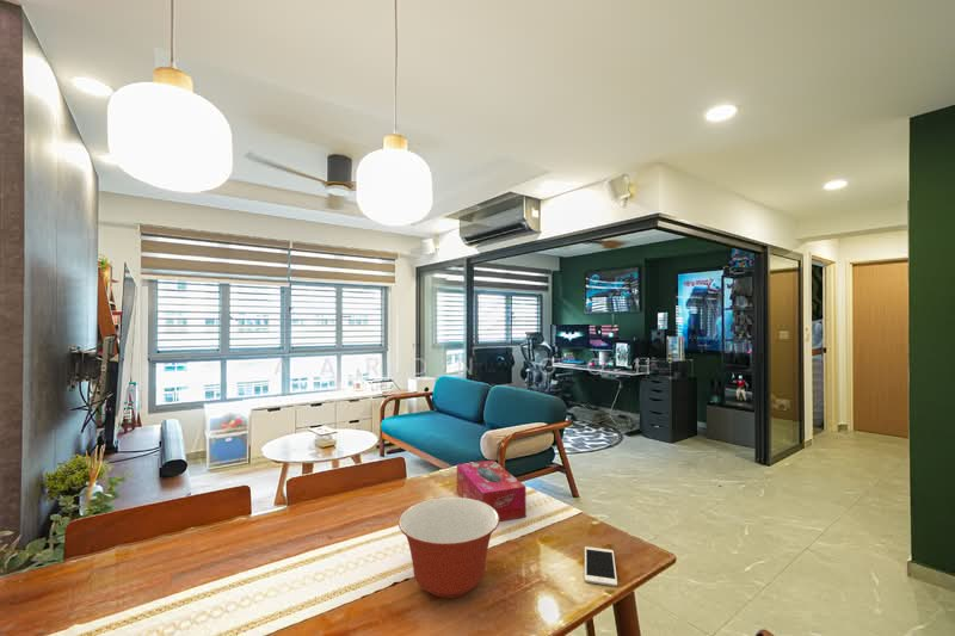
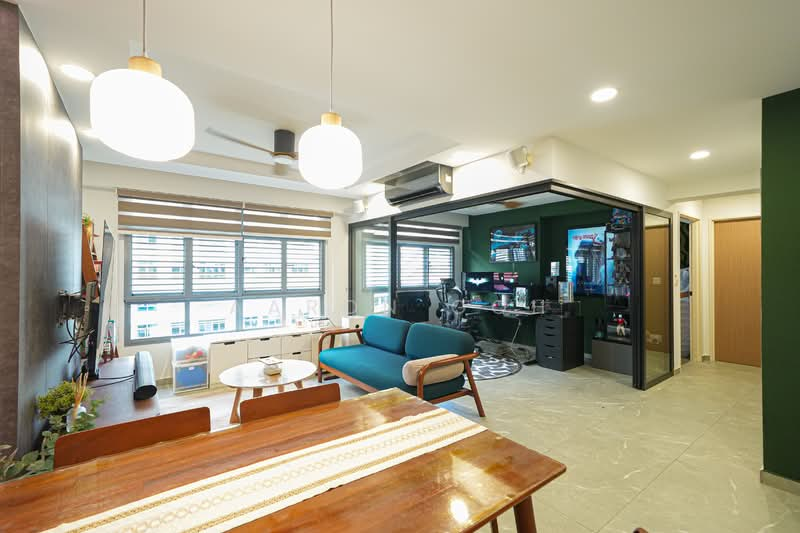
- tissue box (488, 488)
- cell phone (599, 564)
- mixing bowl (449, 549)
